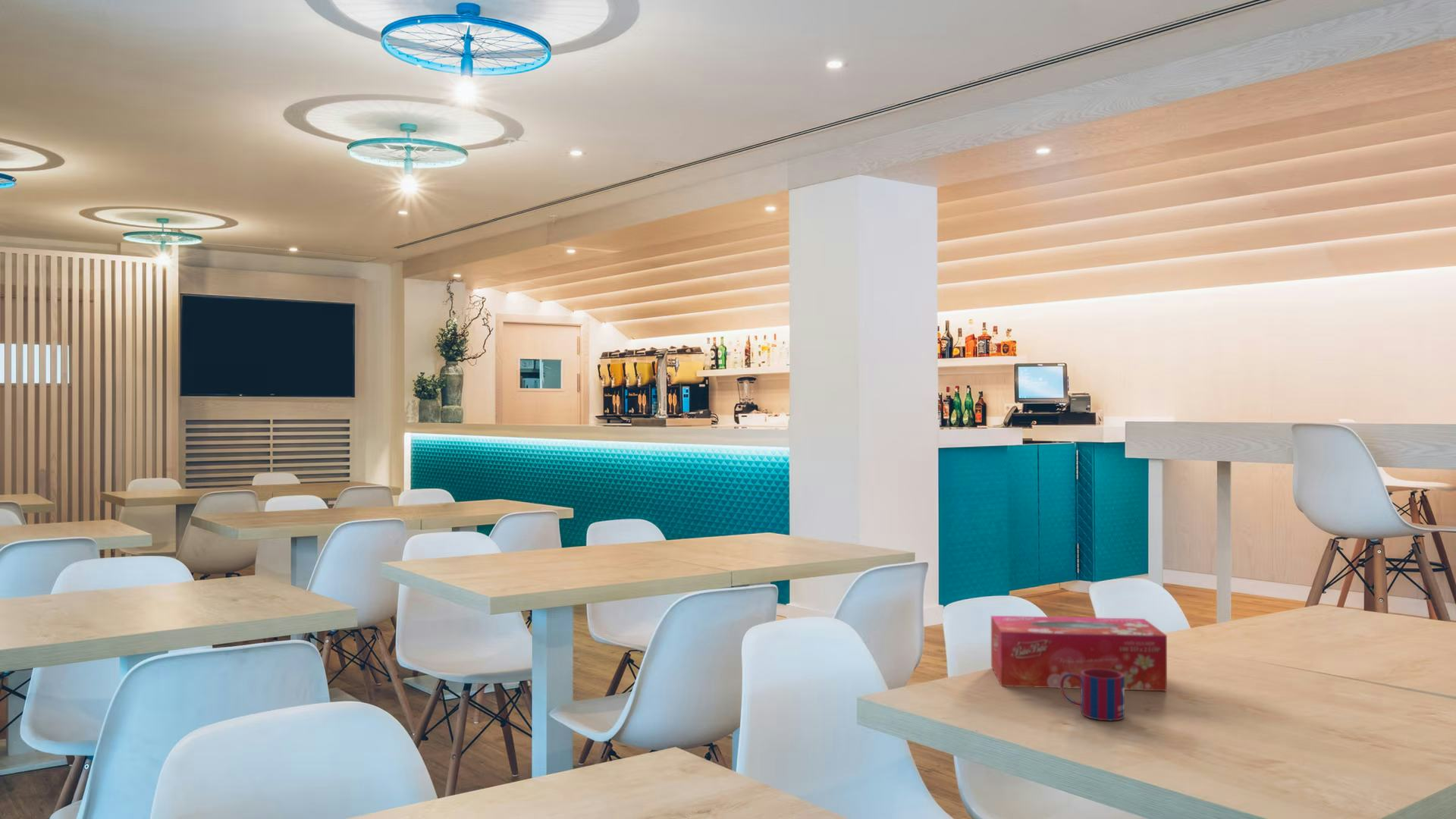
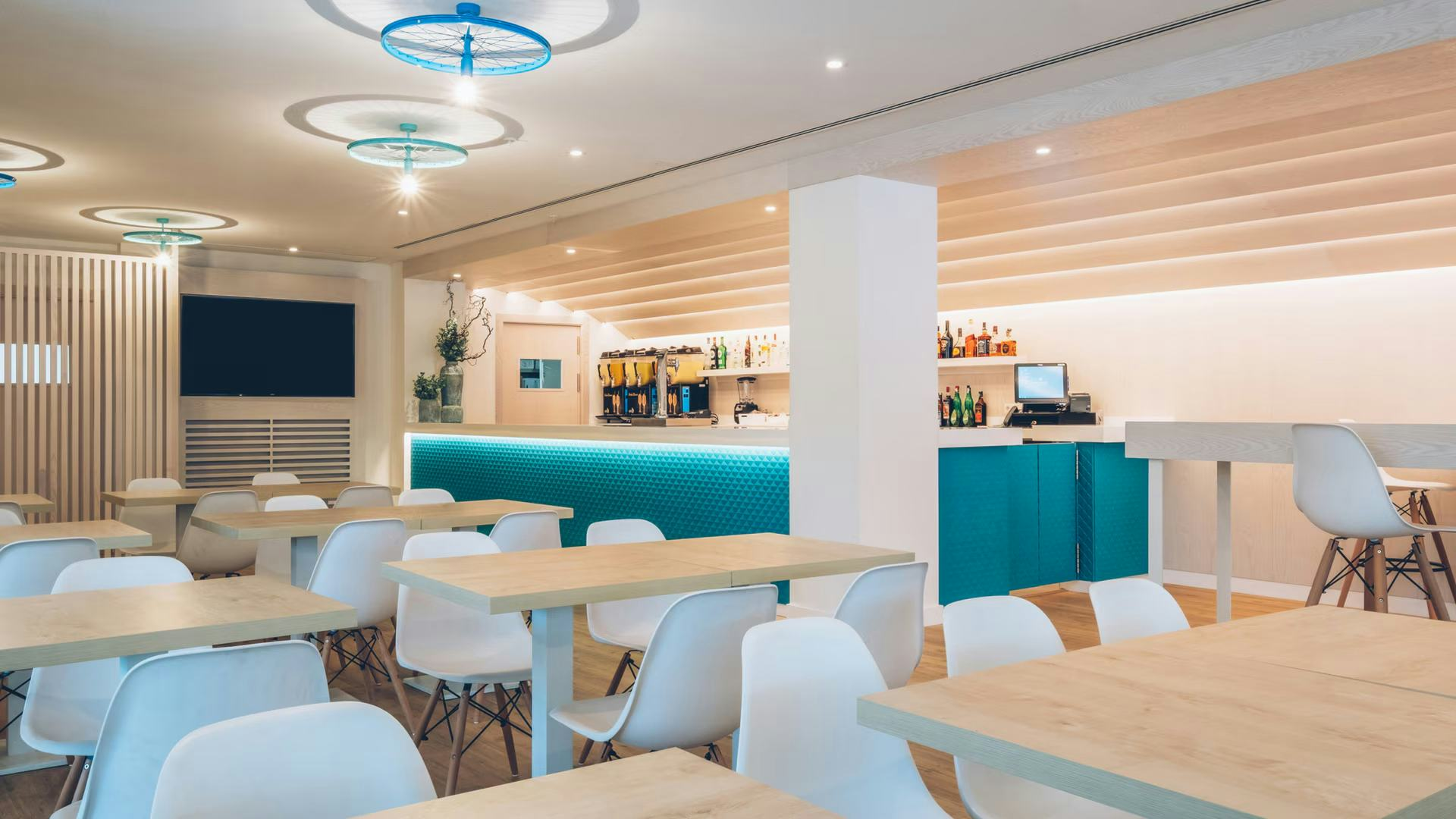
- tissue box (1075, 651)
- mug (1092, 692)
